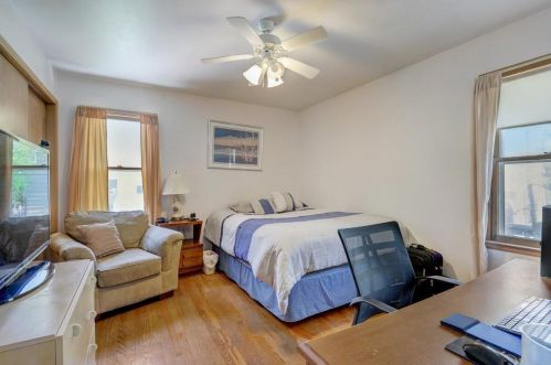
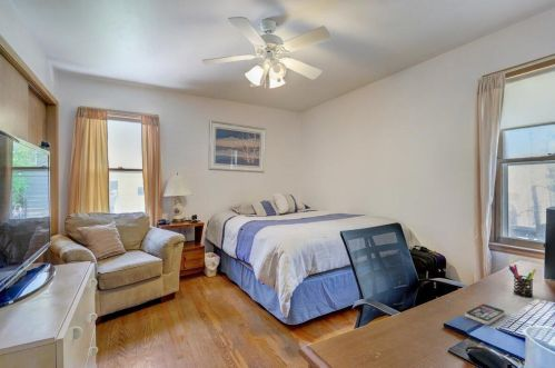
+ smartphone (485, 314)
+ pen holder (523, 280)
